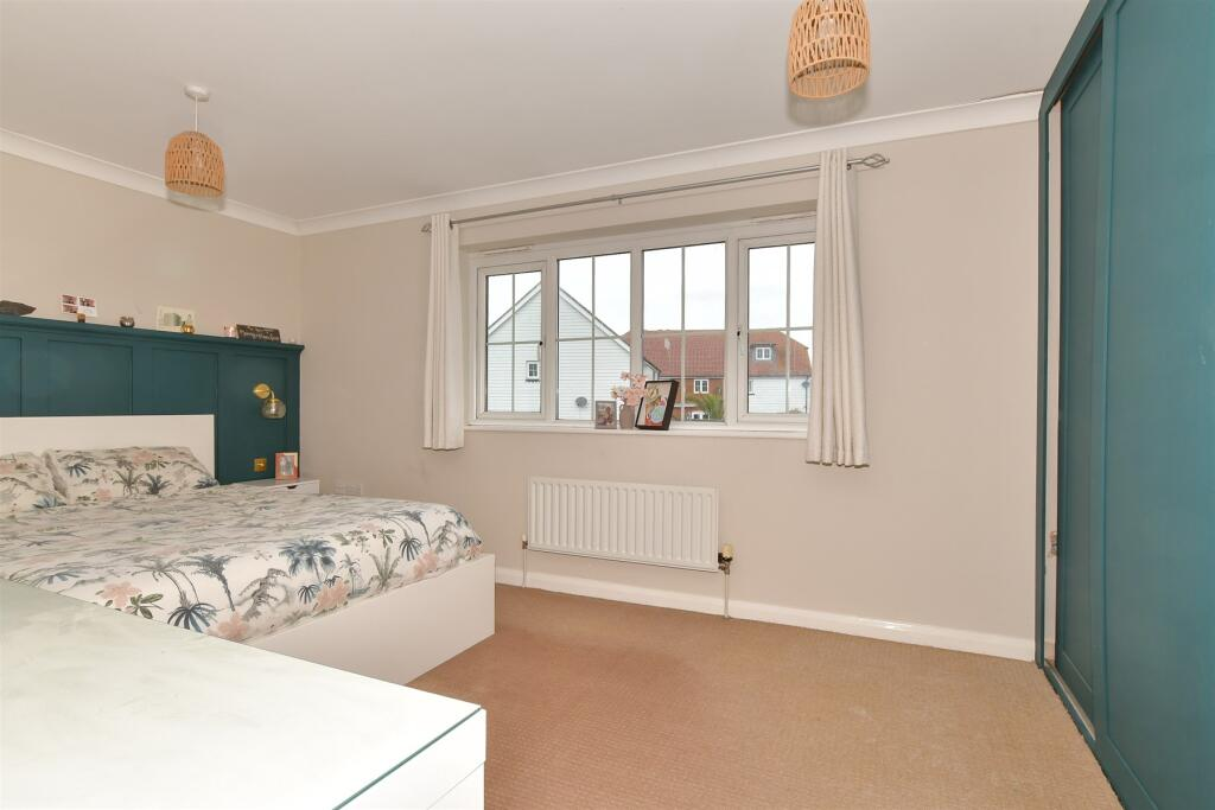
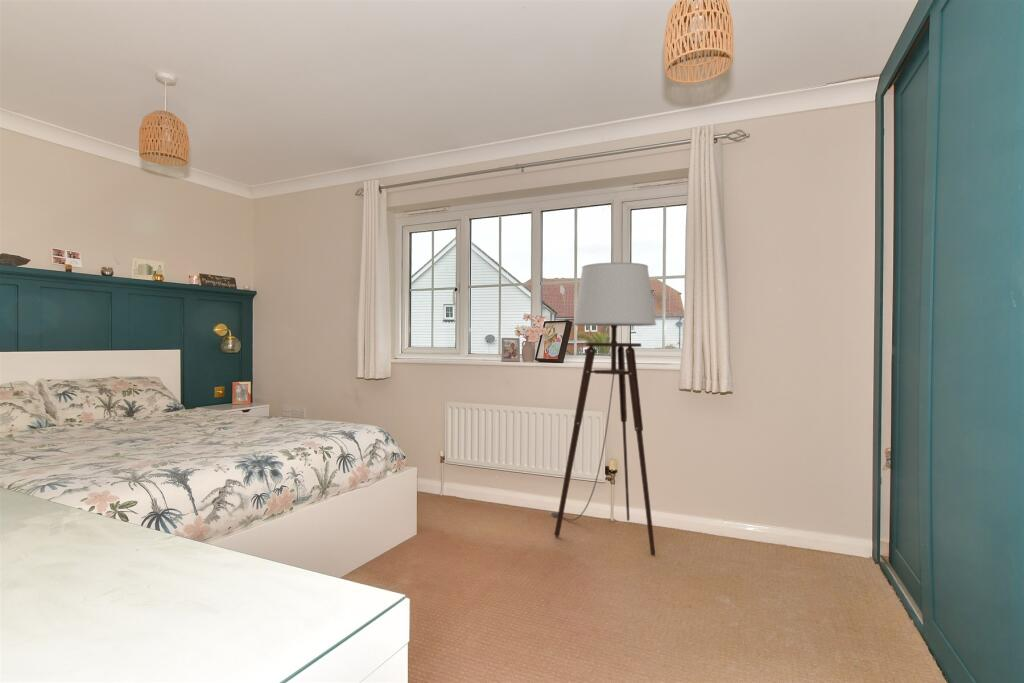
+ floor lamp (609, 402)
